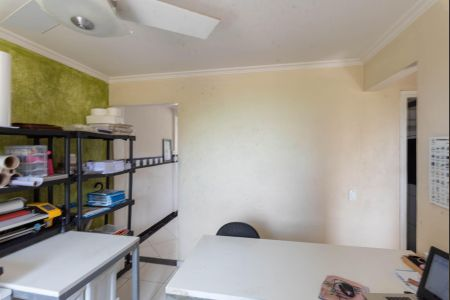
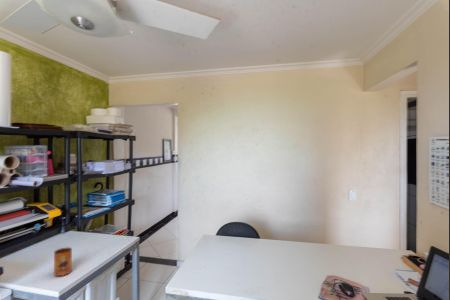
+ mug (63, 260)
